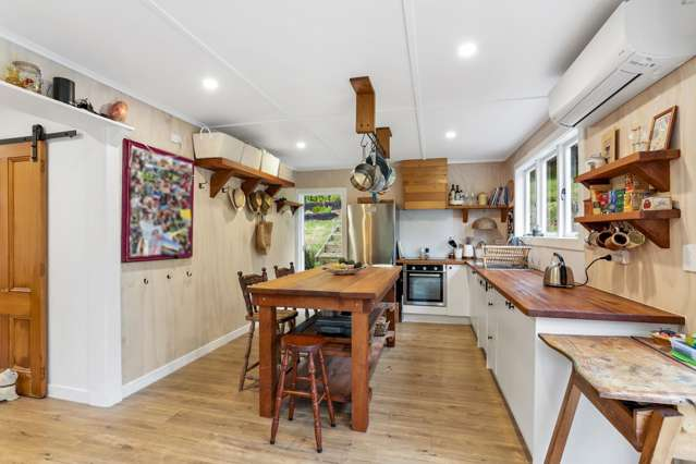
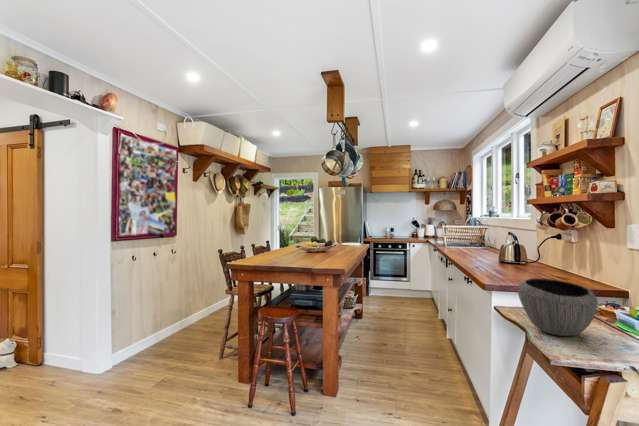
+ bowl (555, 307)
